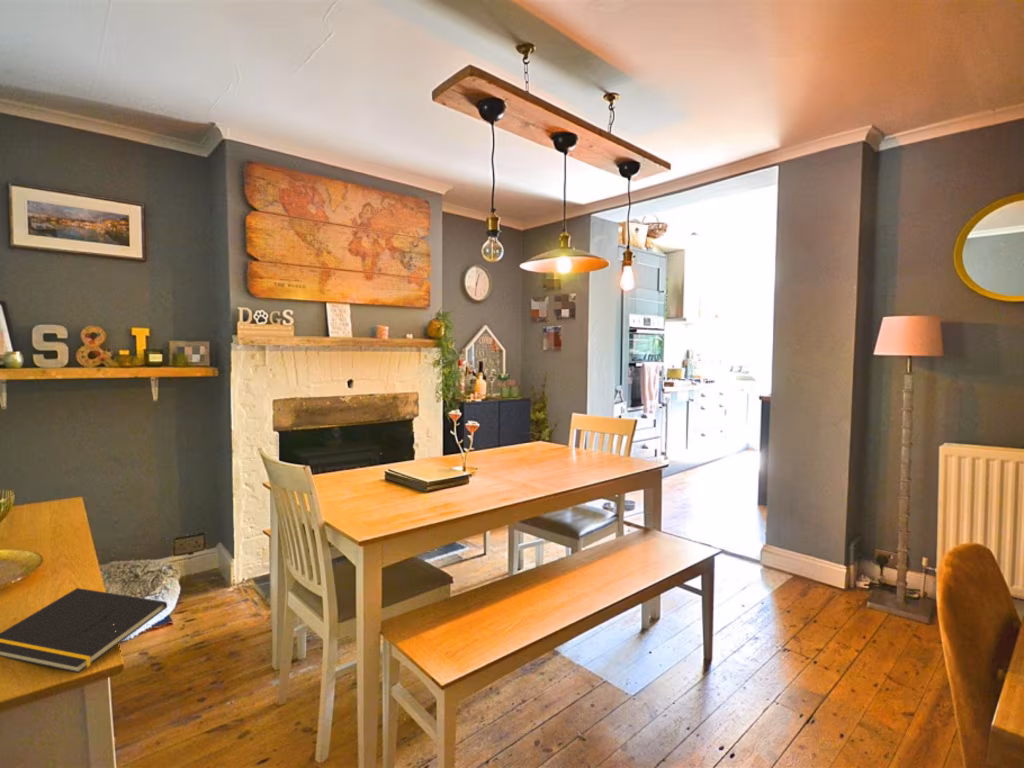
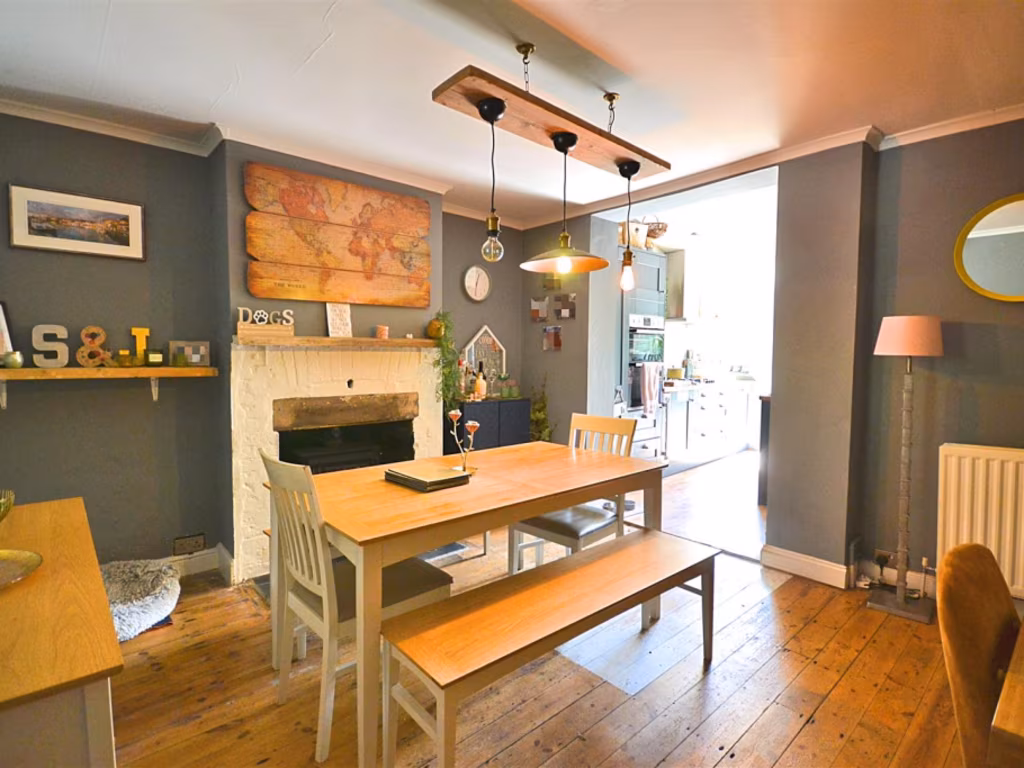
- notepad (78, 625)
